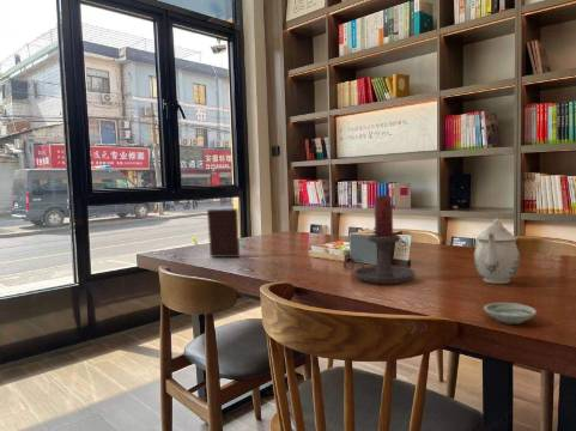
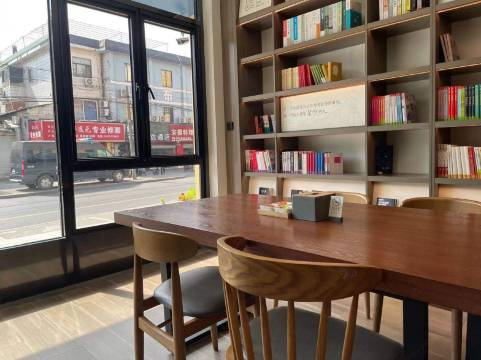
- book (223, 232)
- saucer (509, 314)
- candle holder (375, 236)
- teapot (496, 249)
